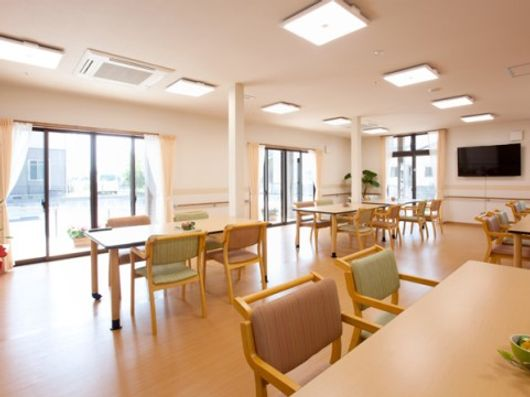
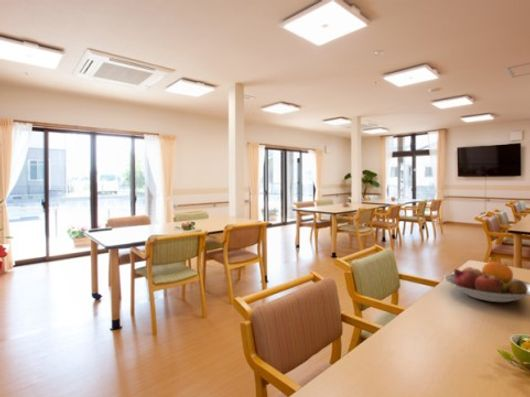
+ fruit bowl (488, 279)
